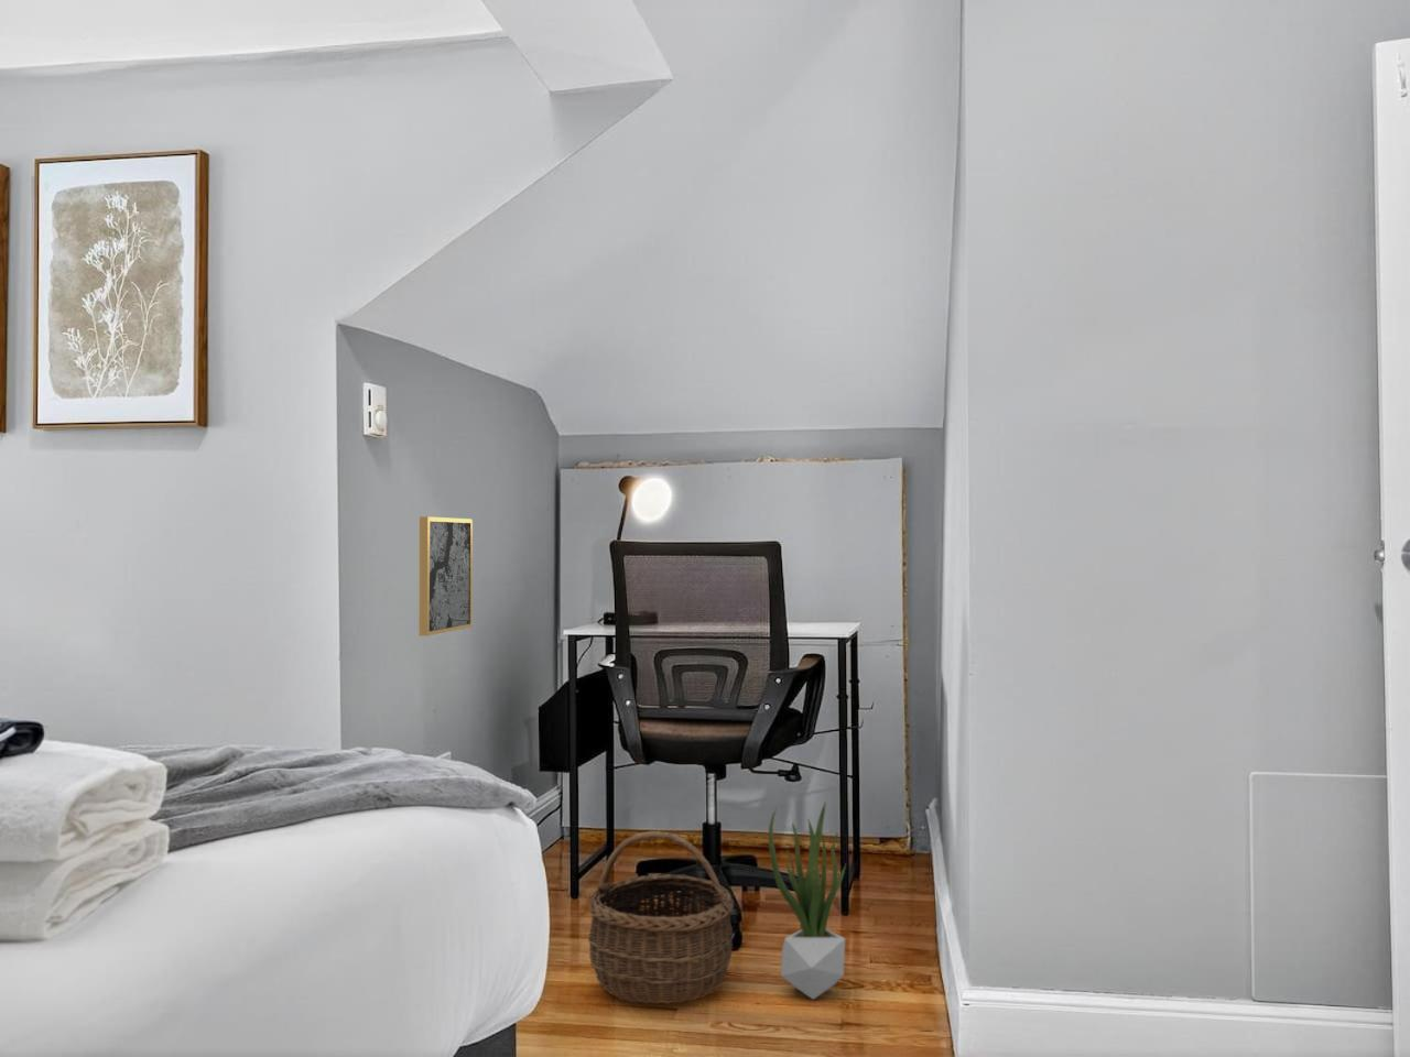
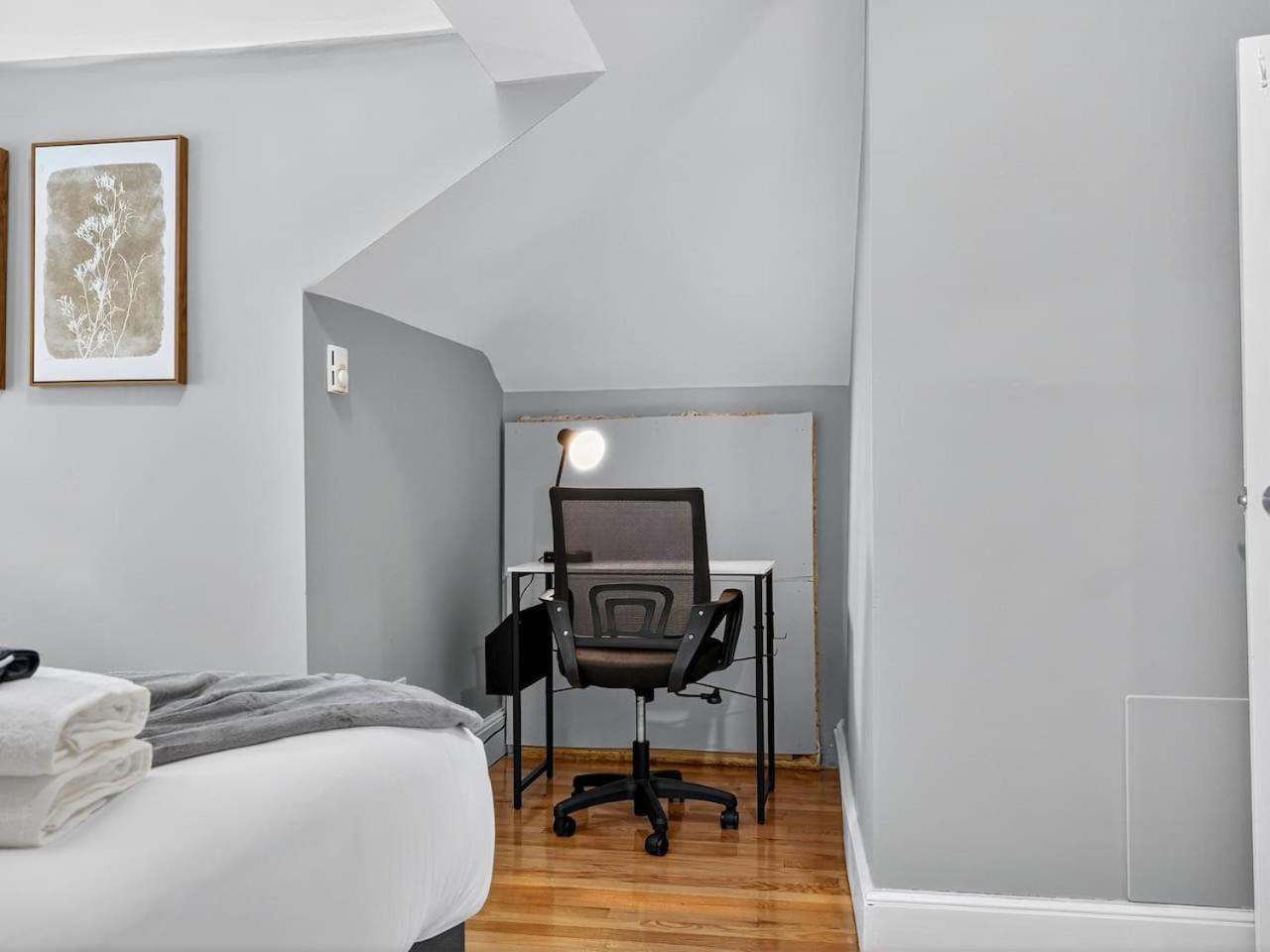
- wicker basket (661, 908)
- potted plant (806, 898)
- wall art (446, 574)
